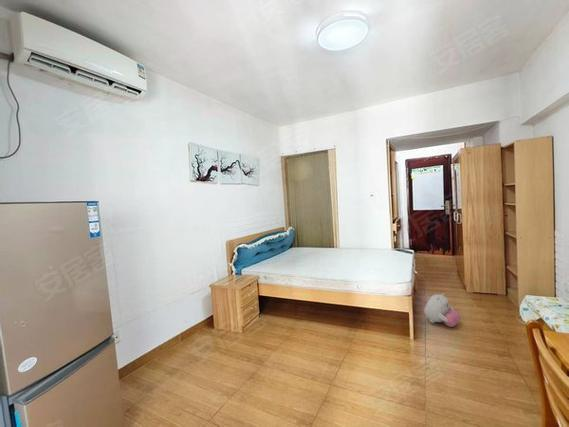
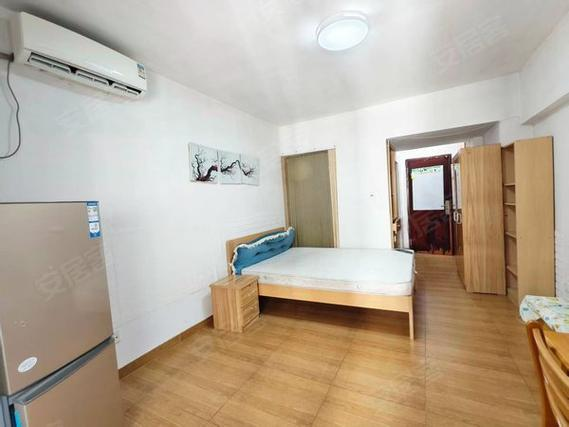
- plush toy (440, 309)
